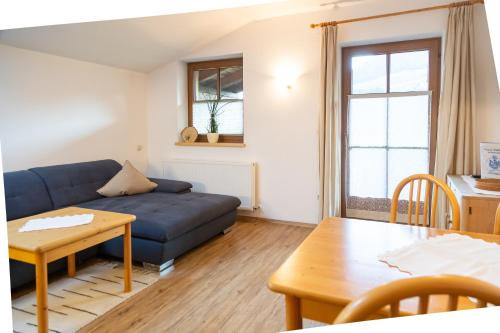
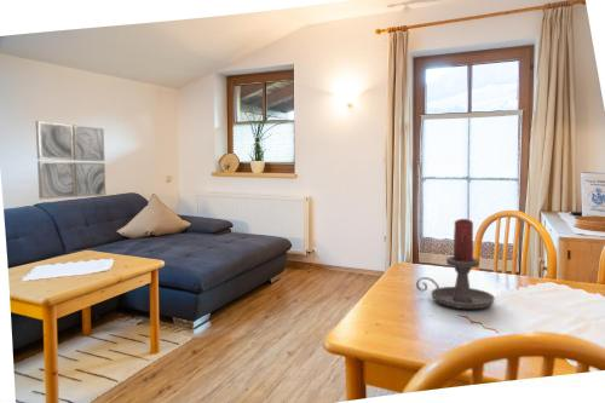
+ wall art (74, 160)
+ candle holder (454, 259)
